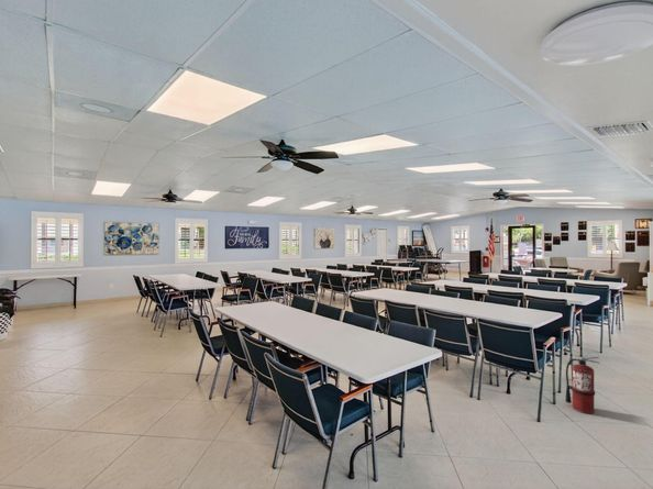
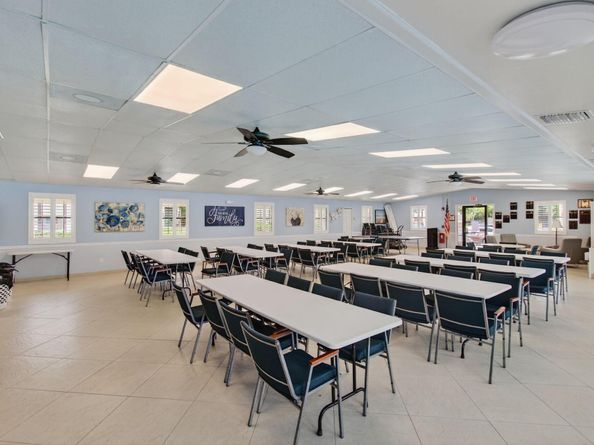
- fire extinguisher (582, 380)
